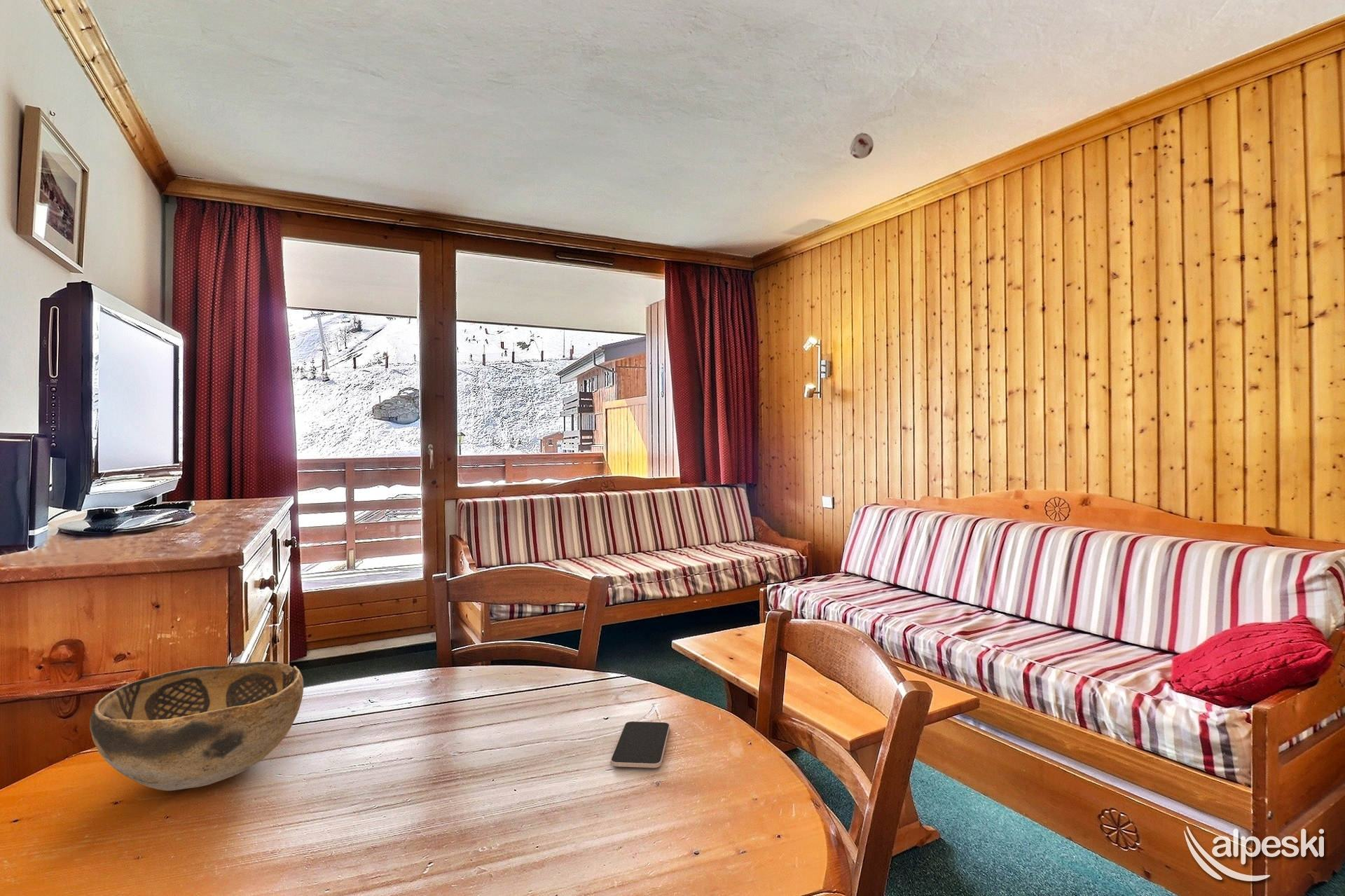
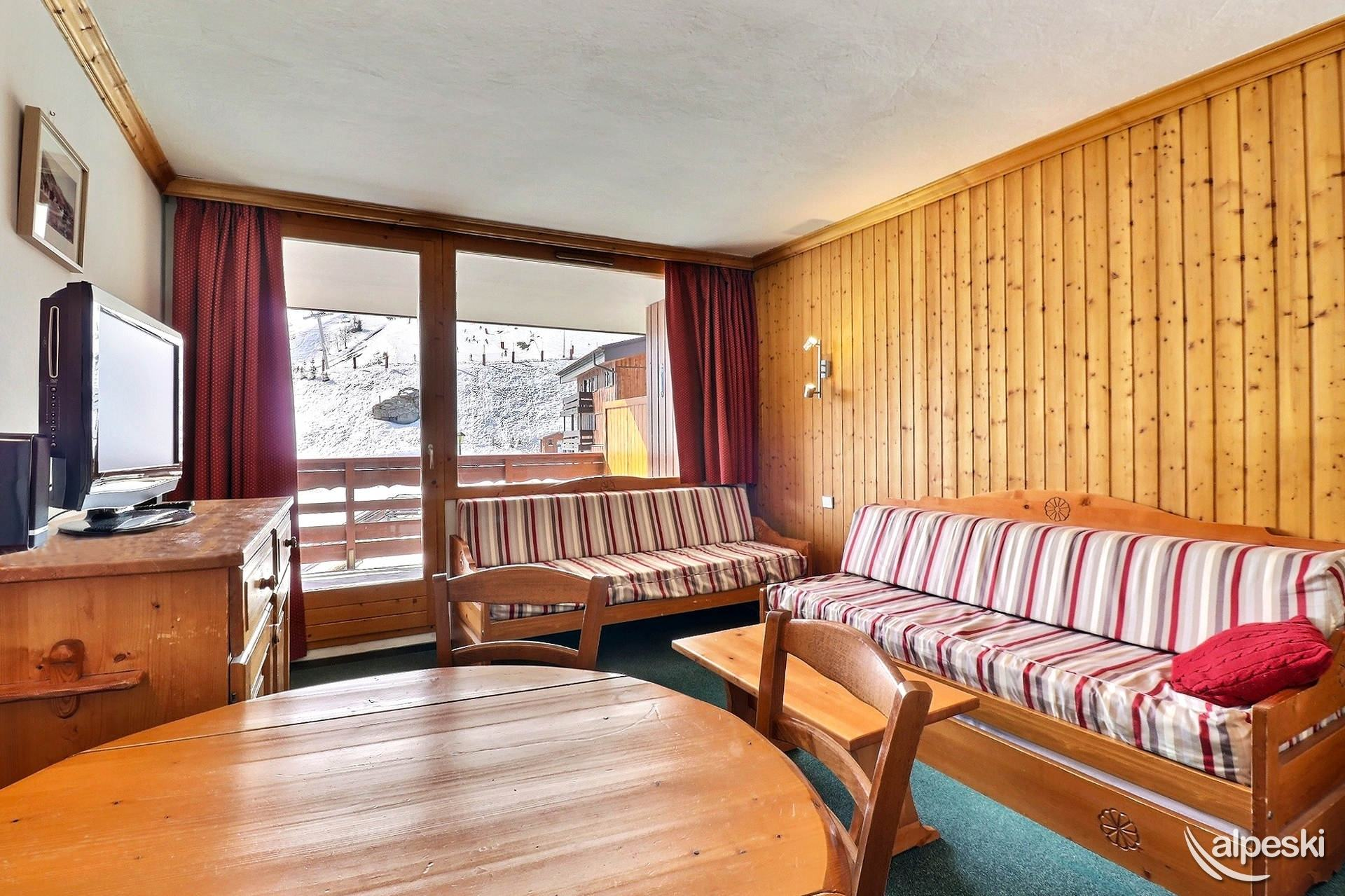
- smartphone (642, 743)
- decorative bowl (205, 731)
- smoke detector (861, 146)
